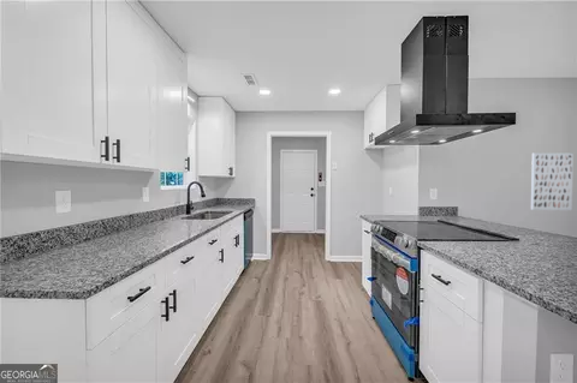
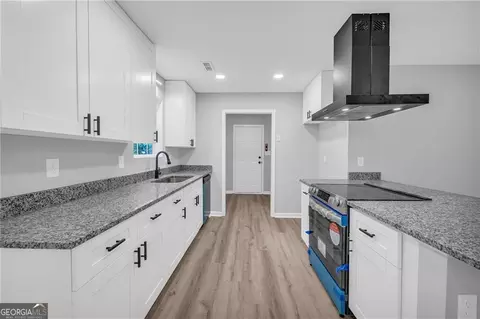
- wall art (552, 181)
